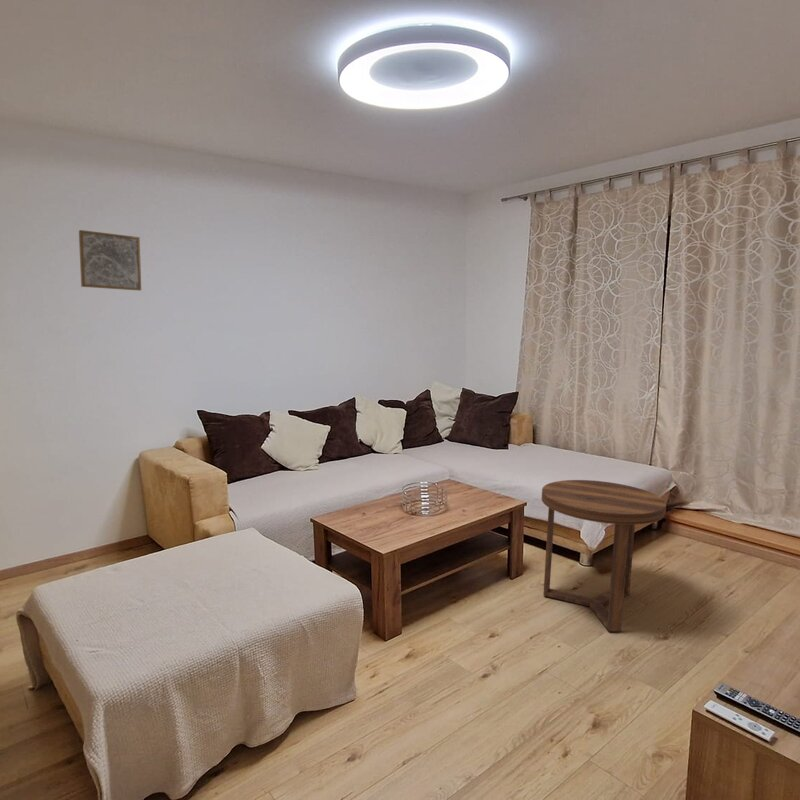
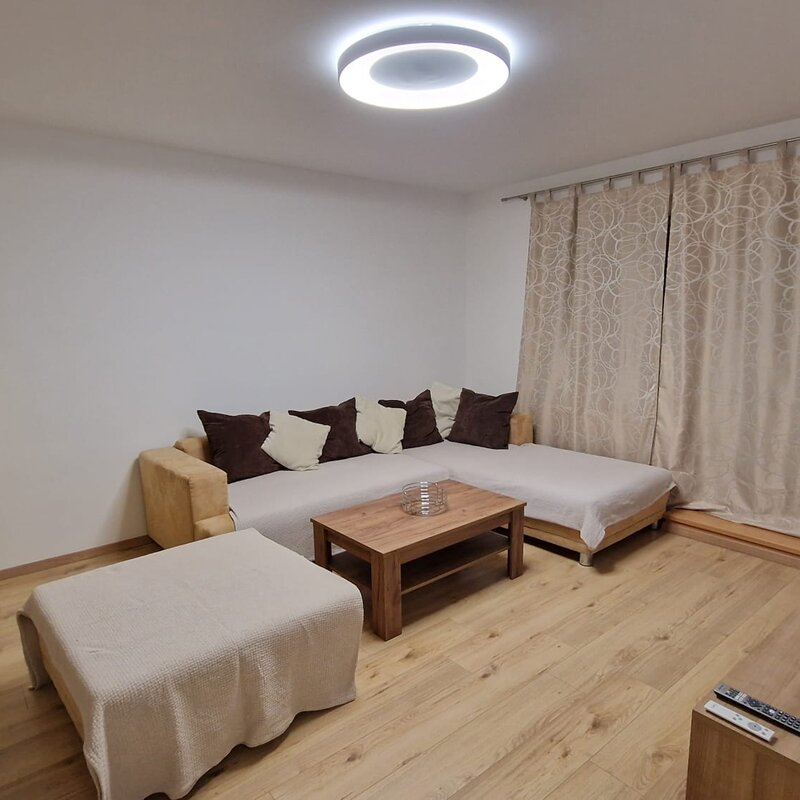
- wall art (111, 261)
- side table (613, 550)
